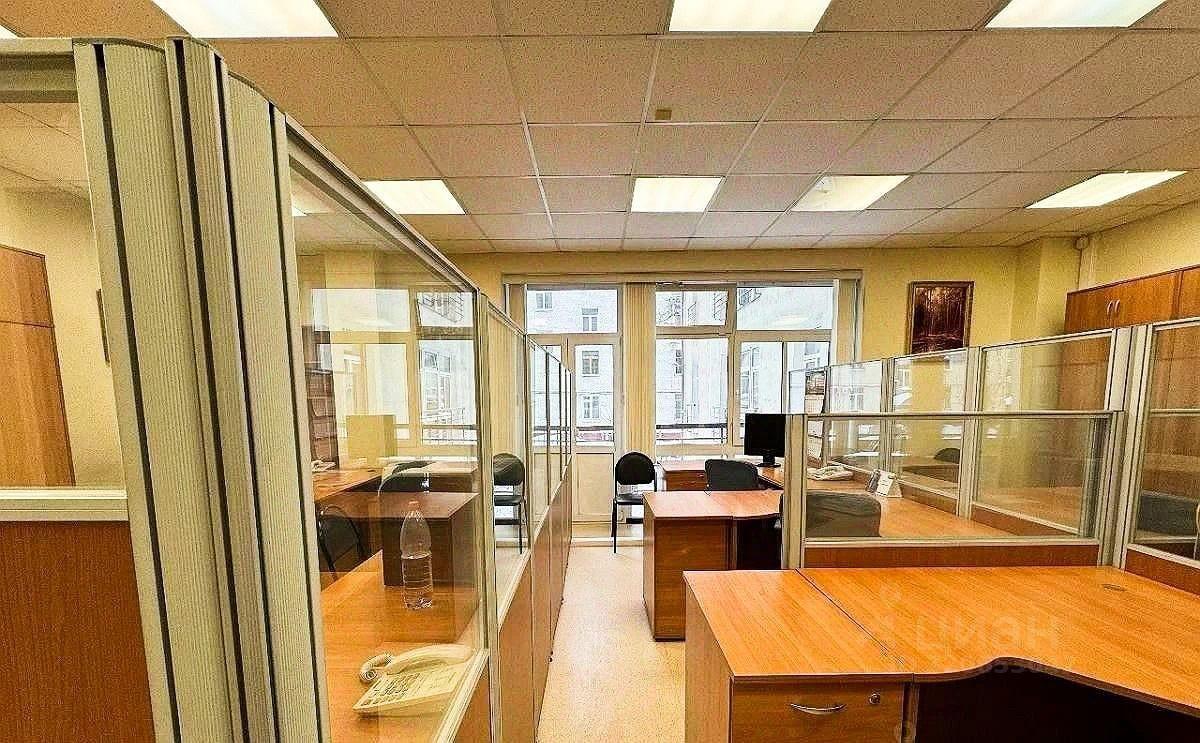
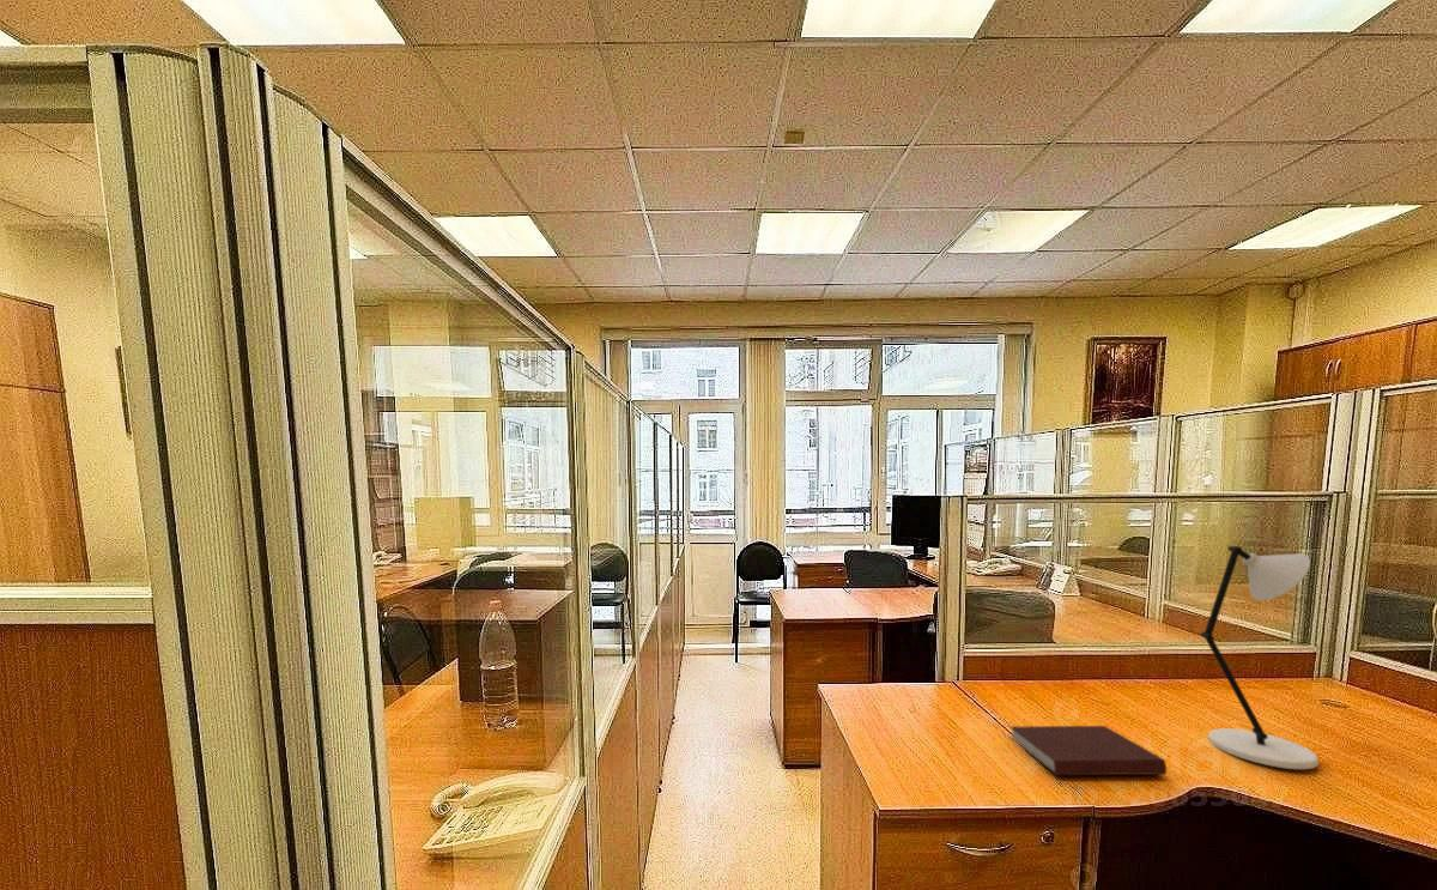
+ desk lamp (1226, 664)
+ notebook (1081, 749)
